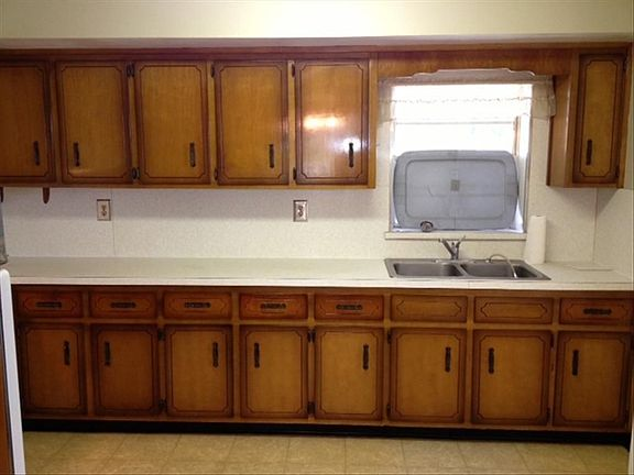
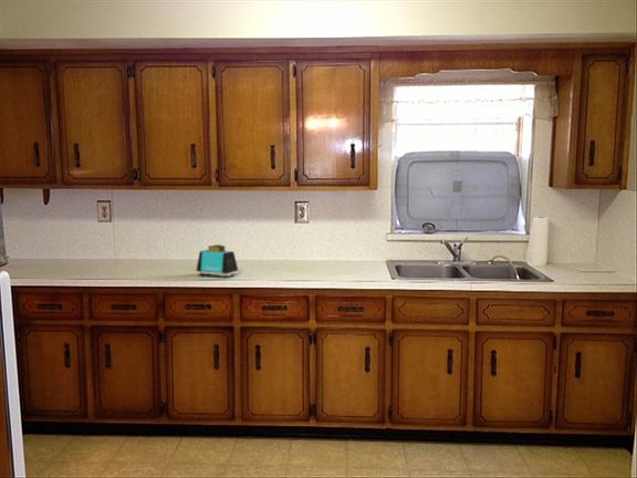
+ toaster (217, 260)
